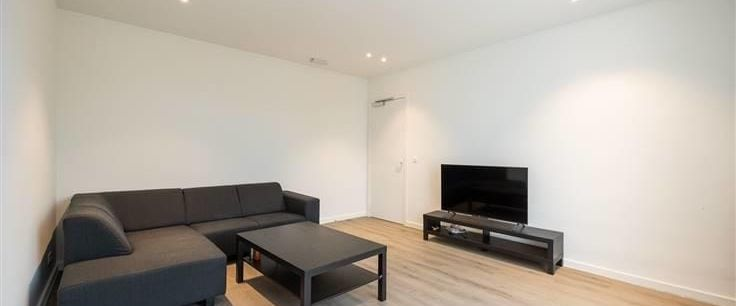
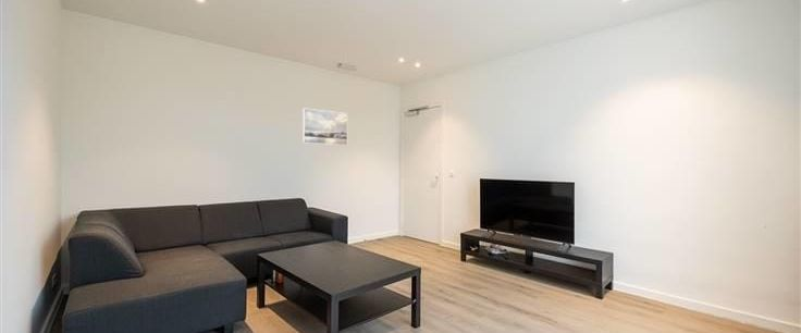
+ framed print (325, 127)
